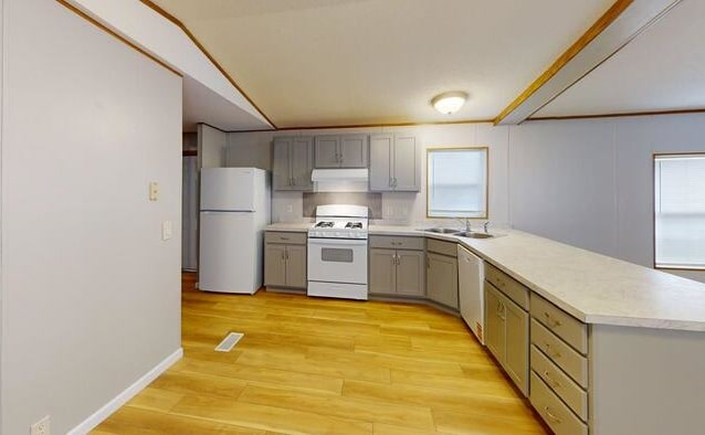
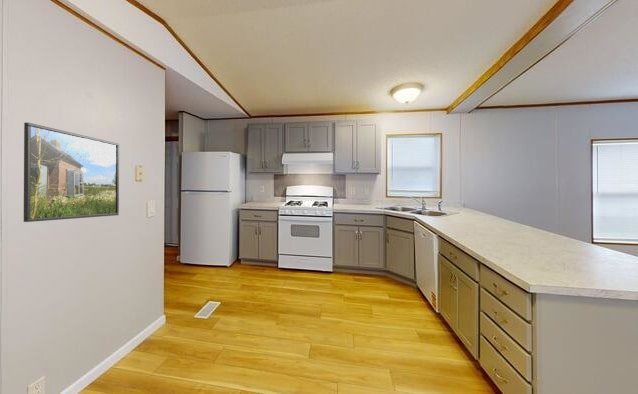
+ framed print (79, 176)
